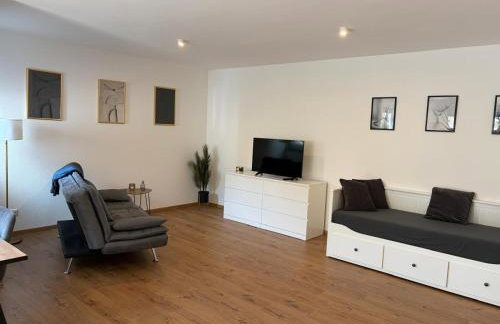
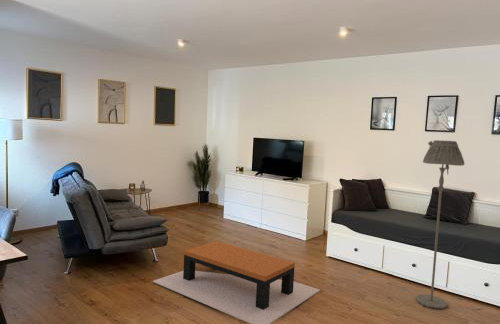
+ floor lamp (438, 222)
+ coffee table (237, 271)
